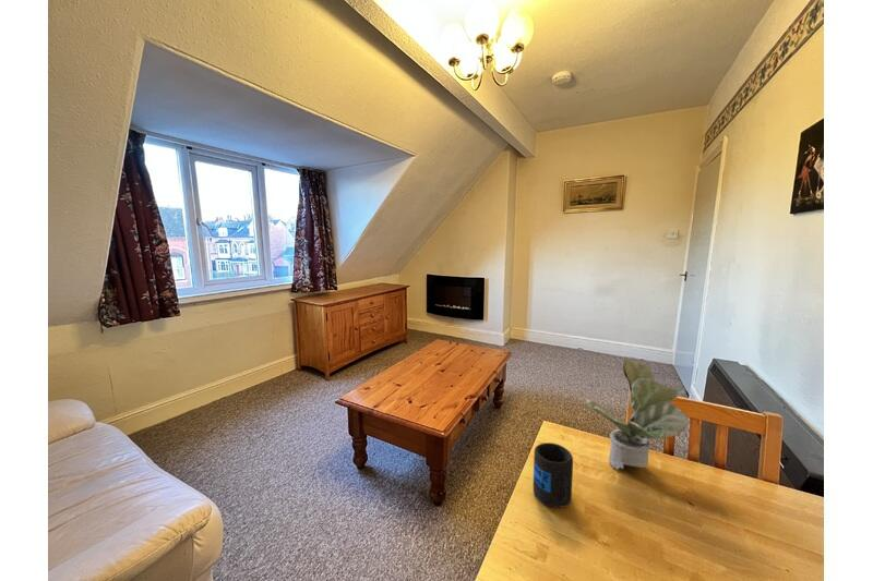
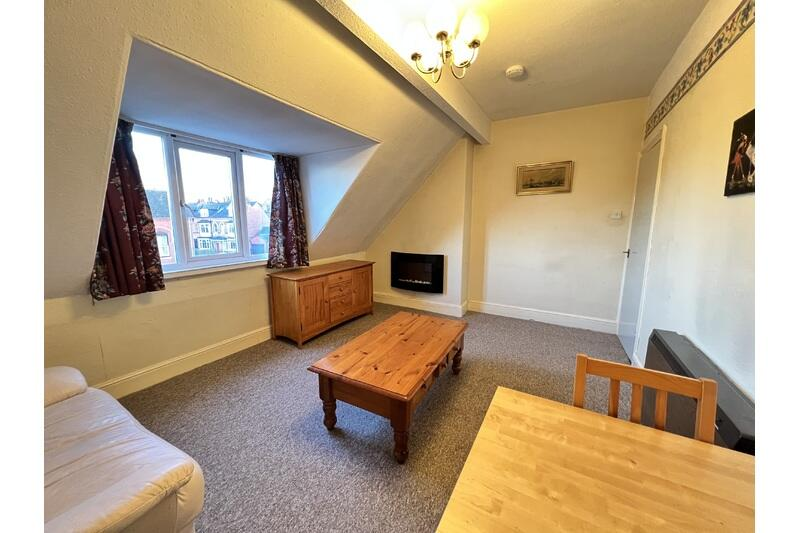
- mug (555, 477)
- potted plant (636, 422)
